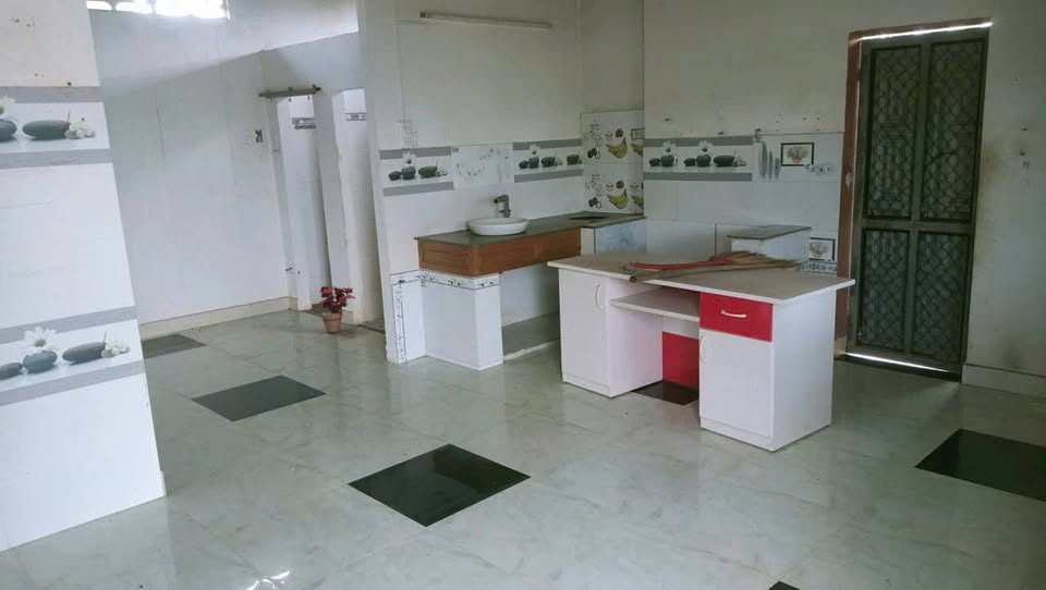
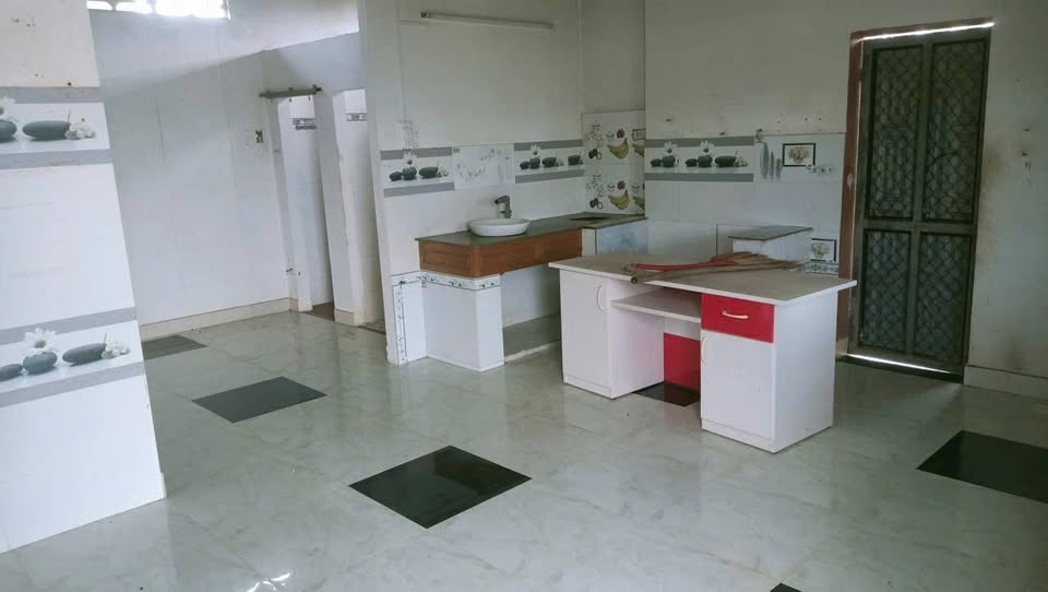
- potted plant (335, 308)
